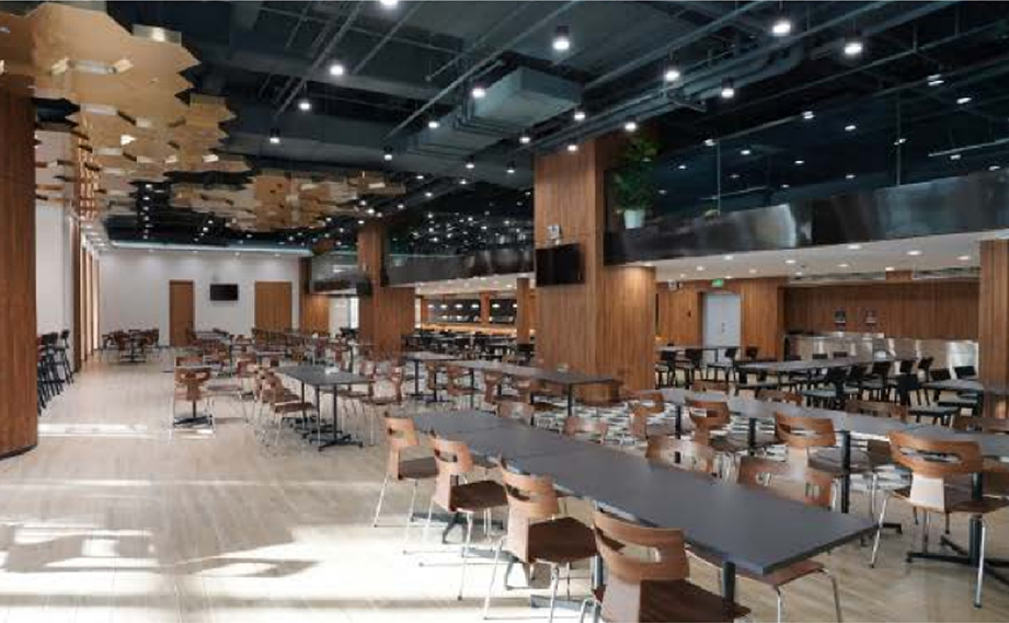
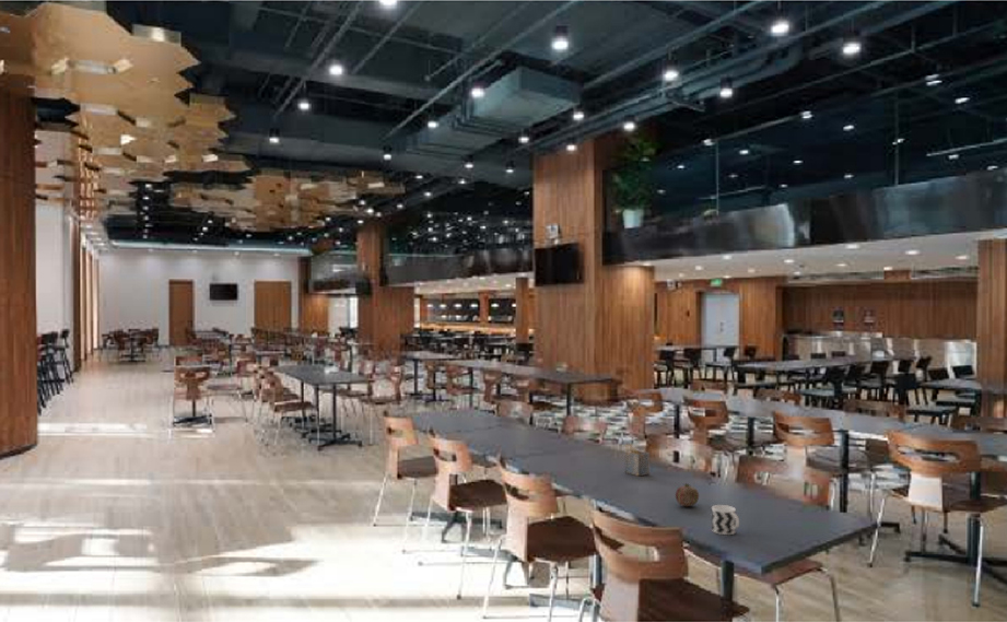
+ fruit (687, 494)
+ cup (726, 520)
+ napkin holder (636, 458)
